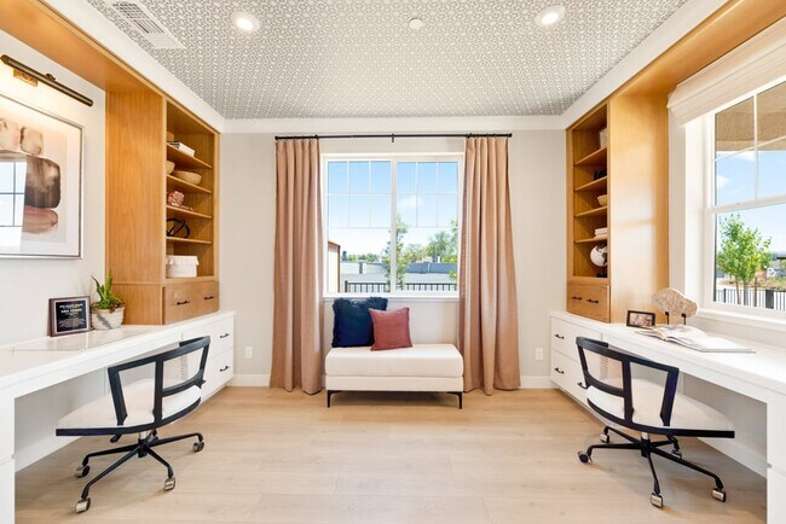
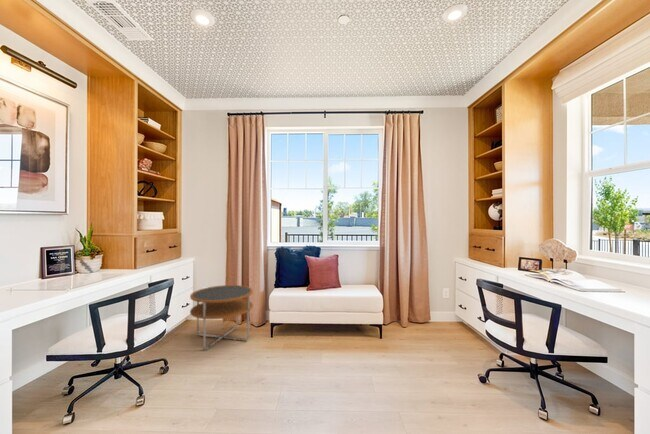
+ side table (222, 315)
